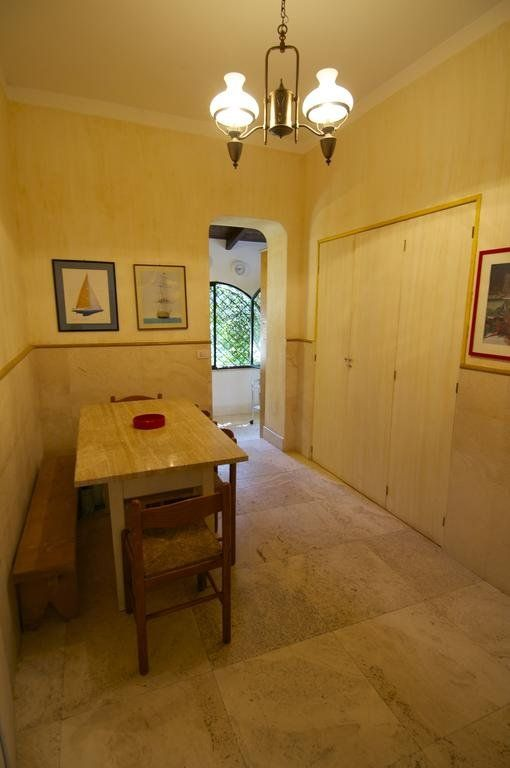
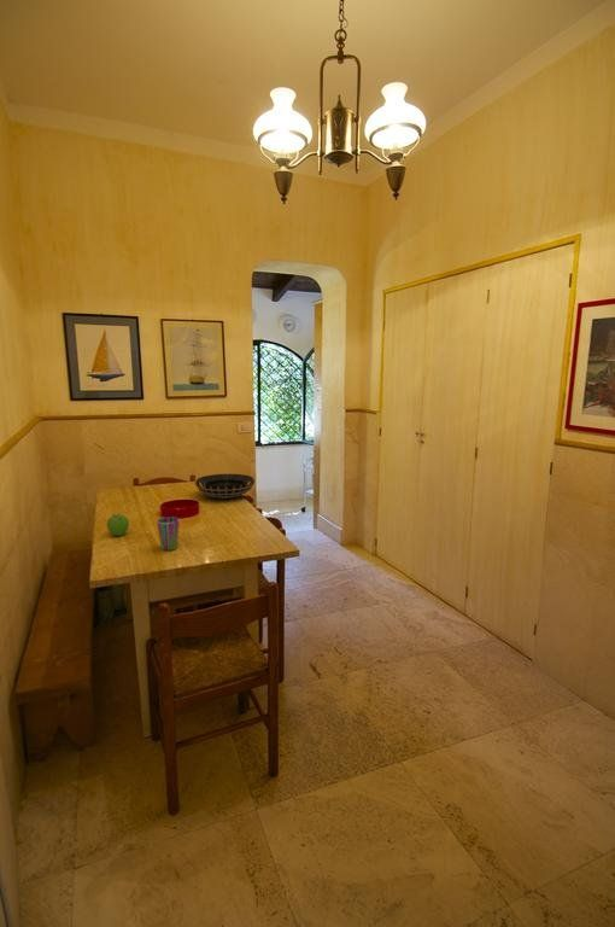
+ cup (168, 534)
+ fruit (117, 524)
+ decorative bowl (226, 488)
